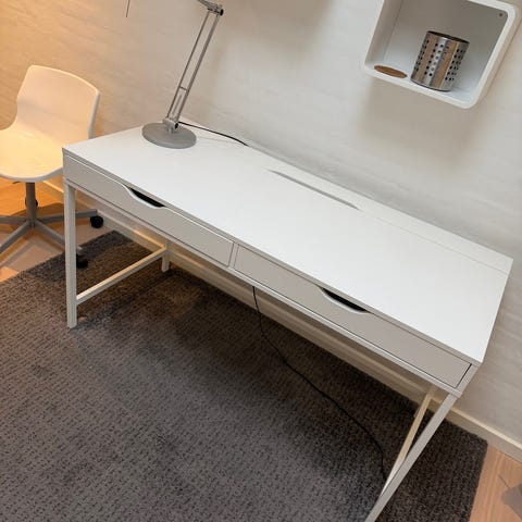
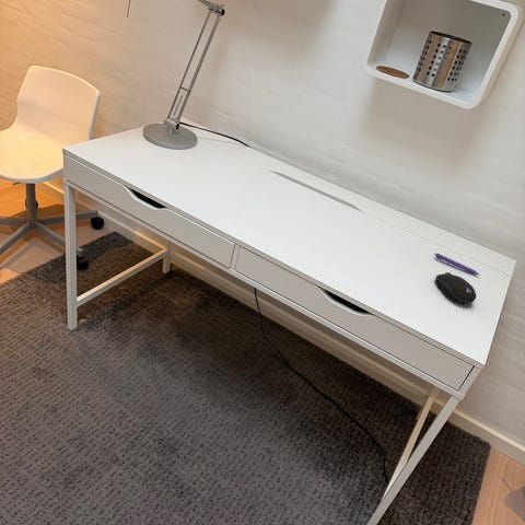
+ pen (456, 264)
+ computer mouse (455, 285)
